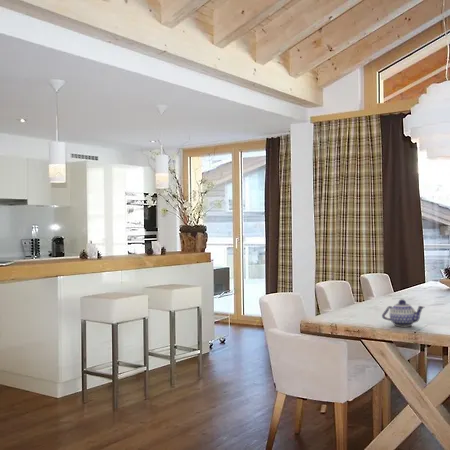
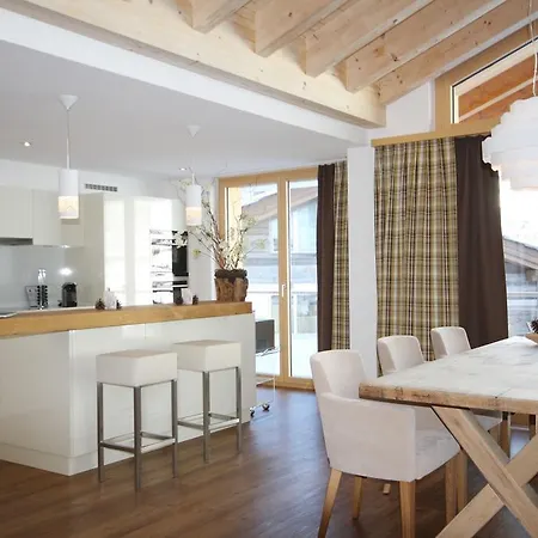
- teapot (403, 312)
